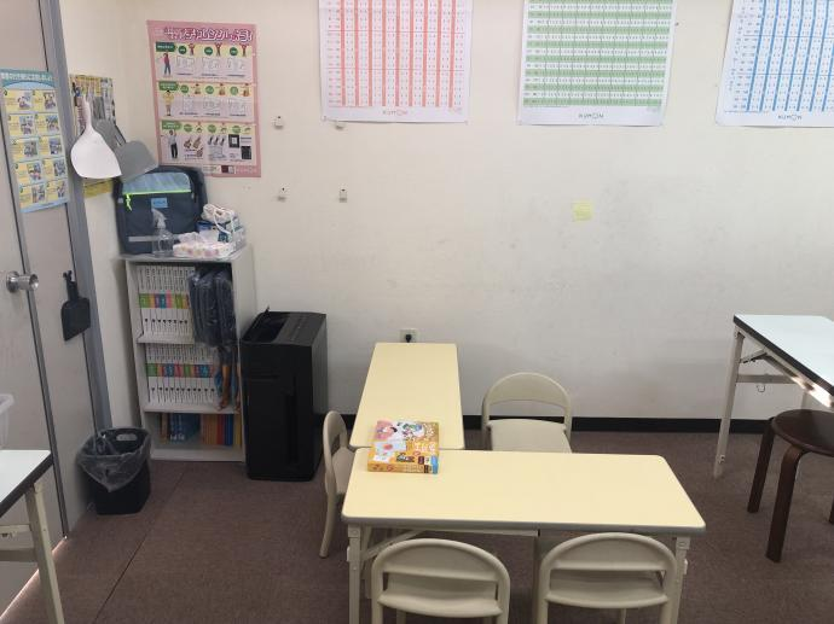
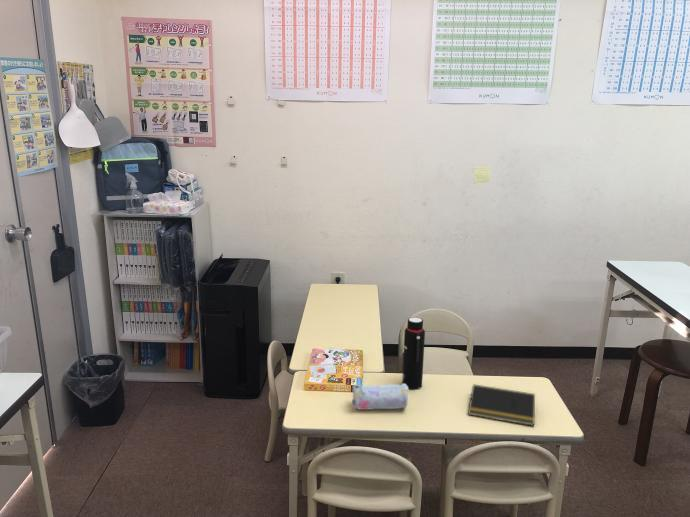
+ pencil case (379, 395)
+ notepad (502, 404)
+ water bottle (414, 353)
